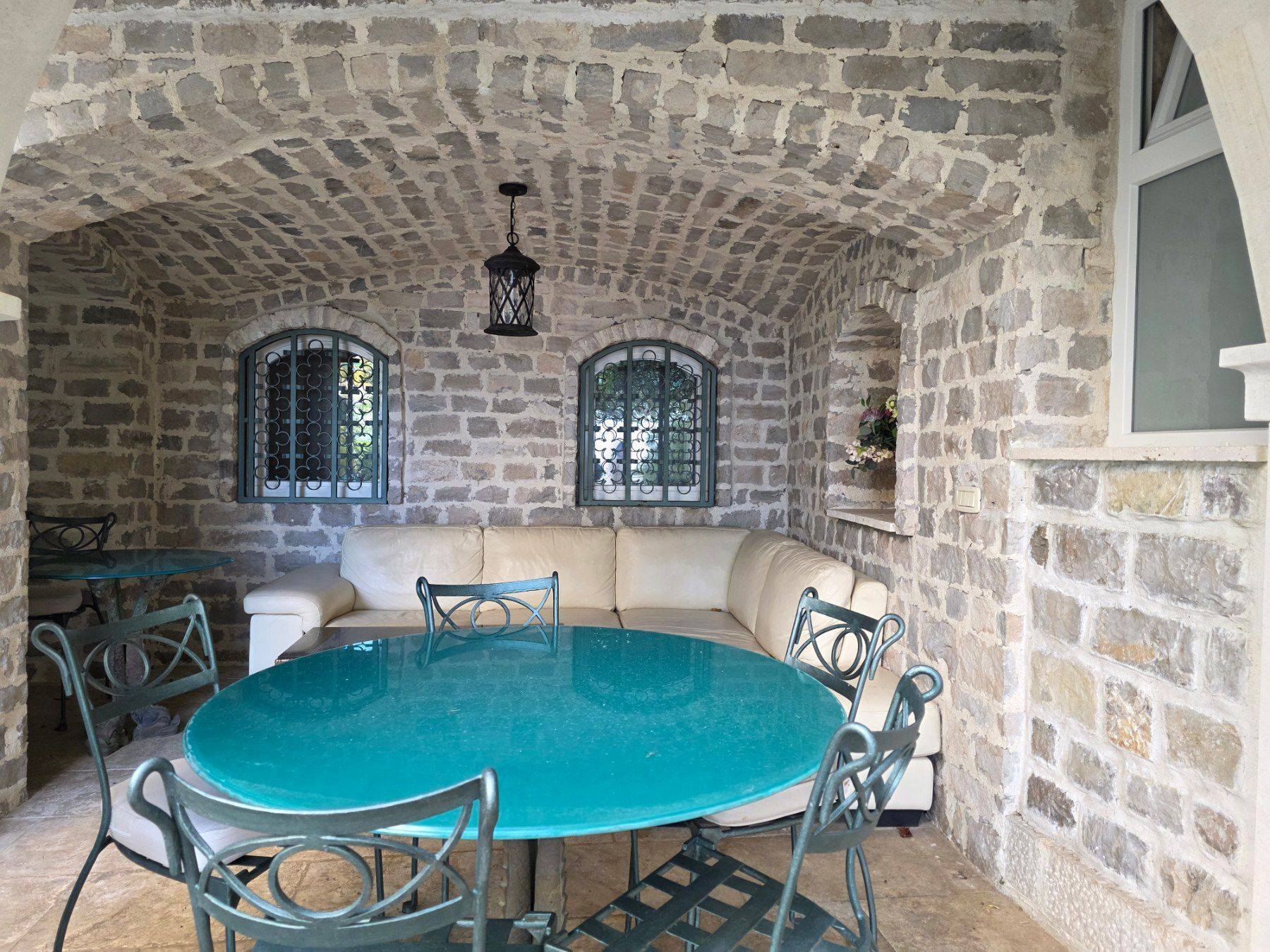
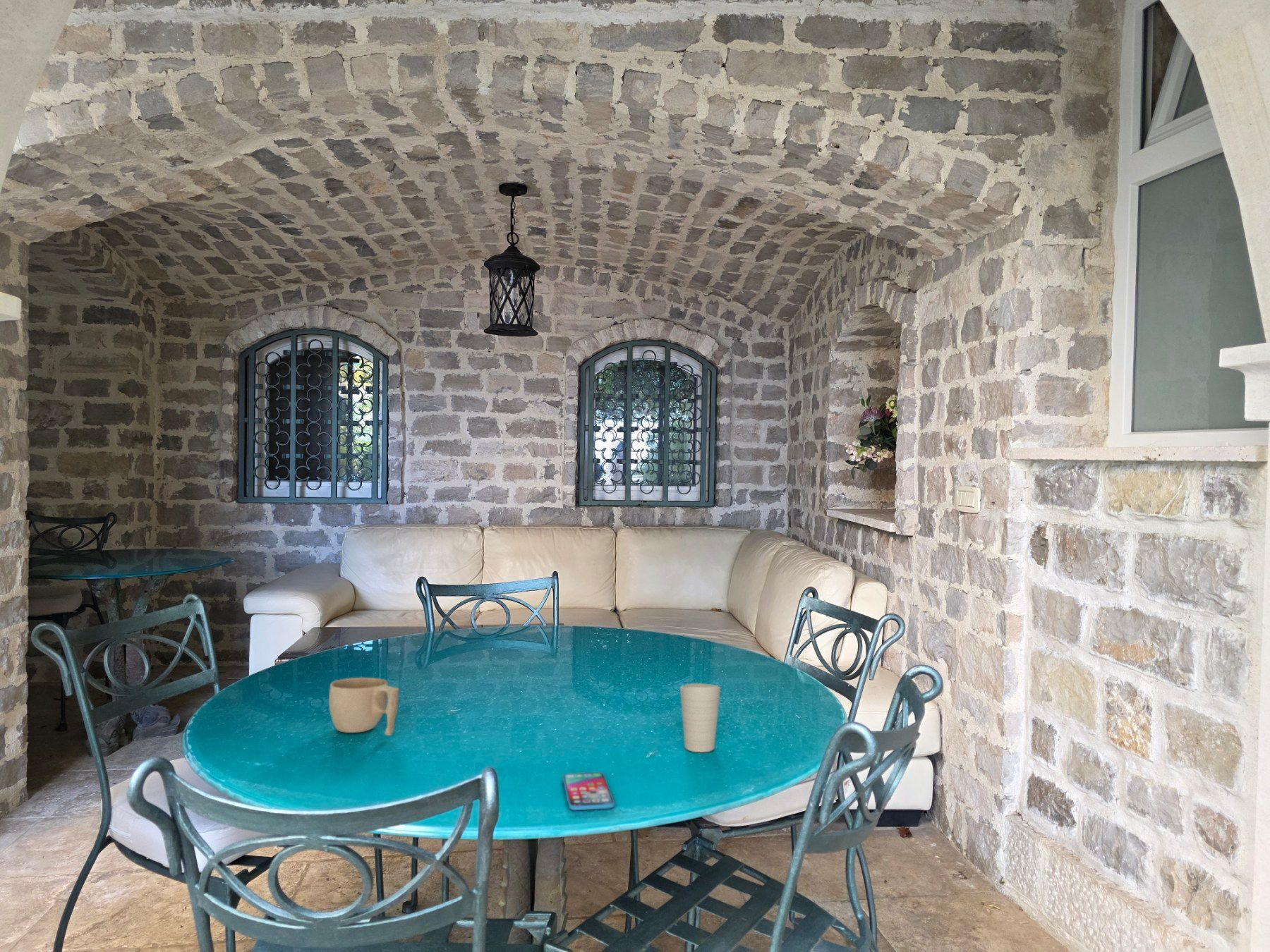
+ cup (365, 707)
+ smartphone (587, 790)
+ cup (699, 714)
